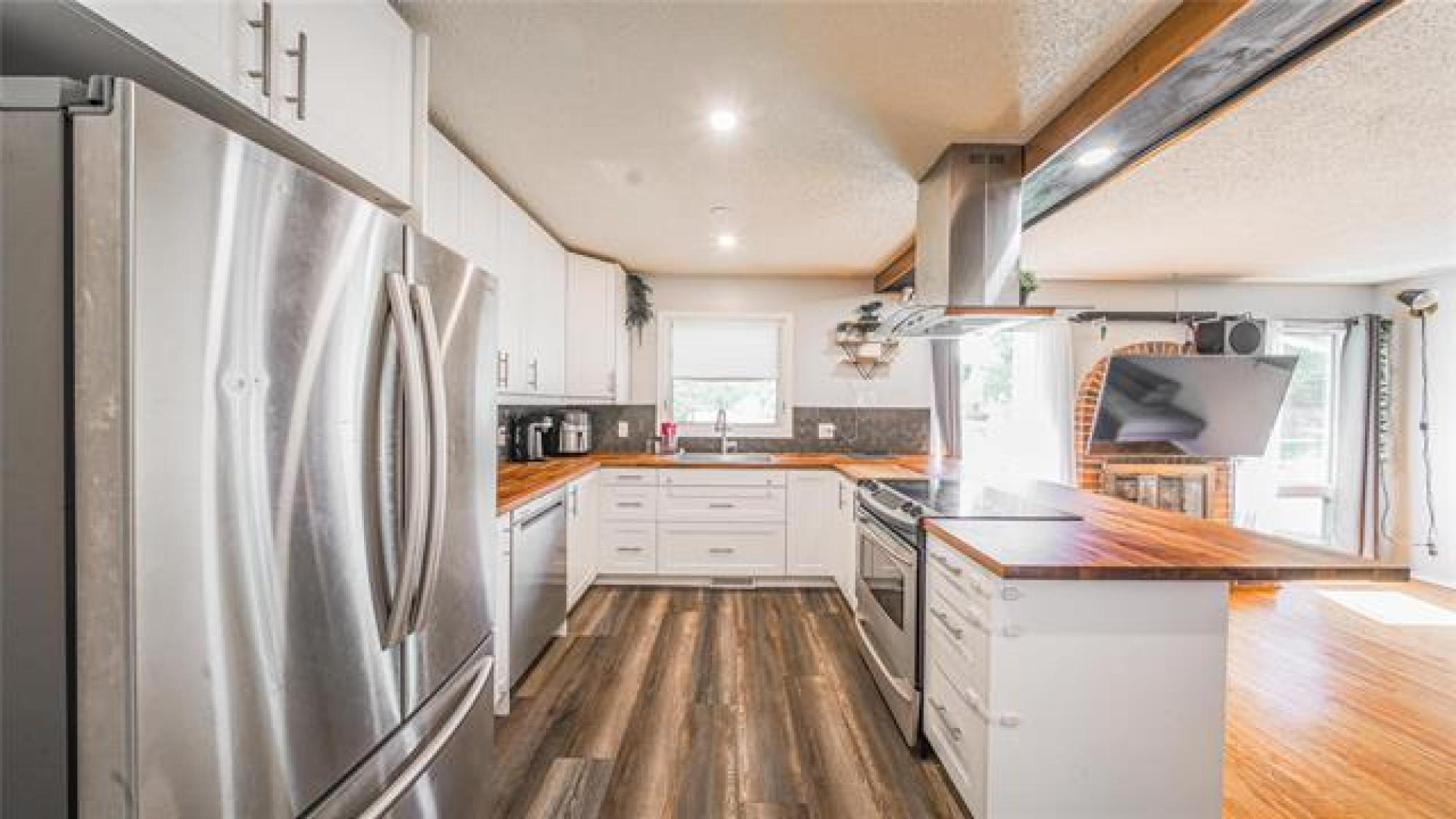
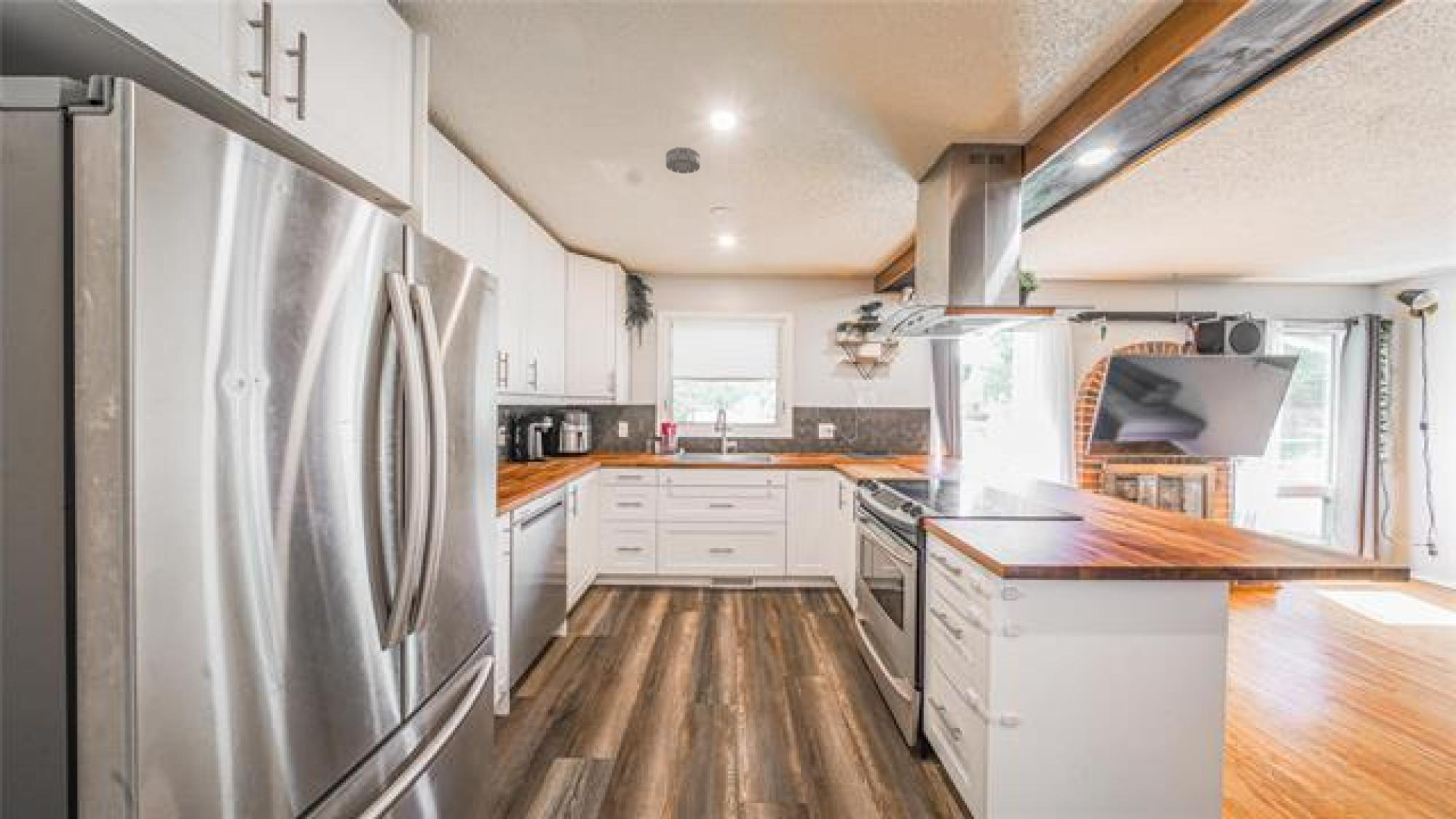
+ smoke detector (683, 159)
